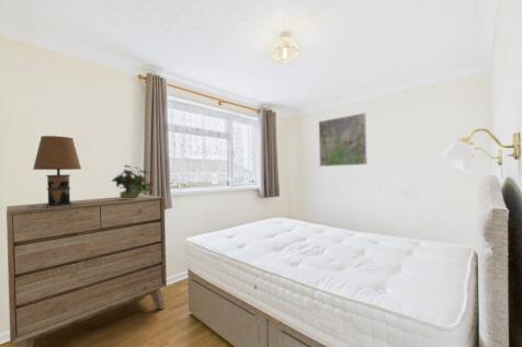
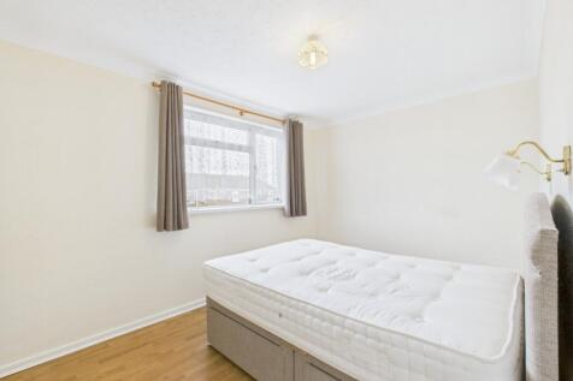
- dresser (95, 262)
- potted plant (134, 181)
- table lamp (57, 171)
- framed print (341, 141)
